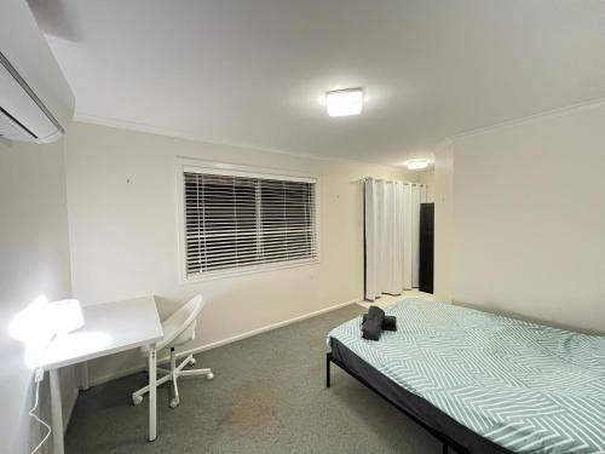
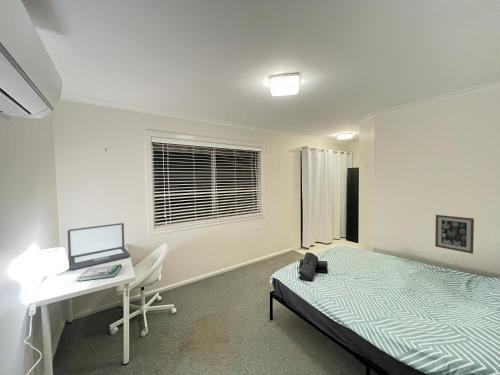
+ wall art (453, 233)
+ laptop (99, 243)
+ book (101, 272)
